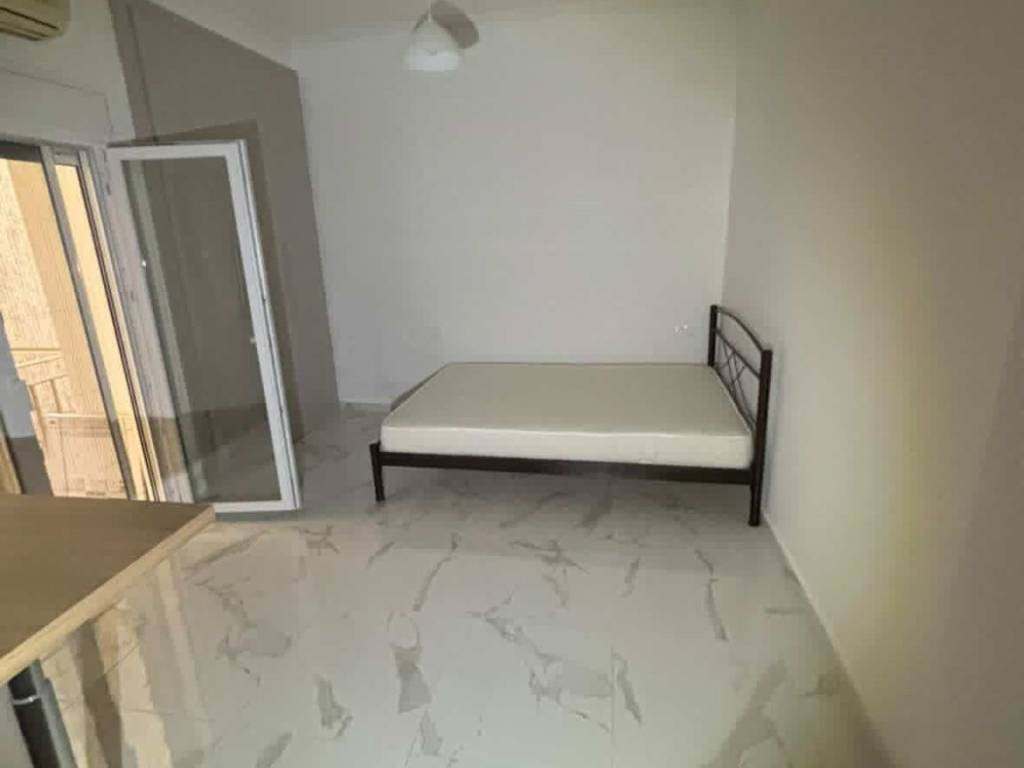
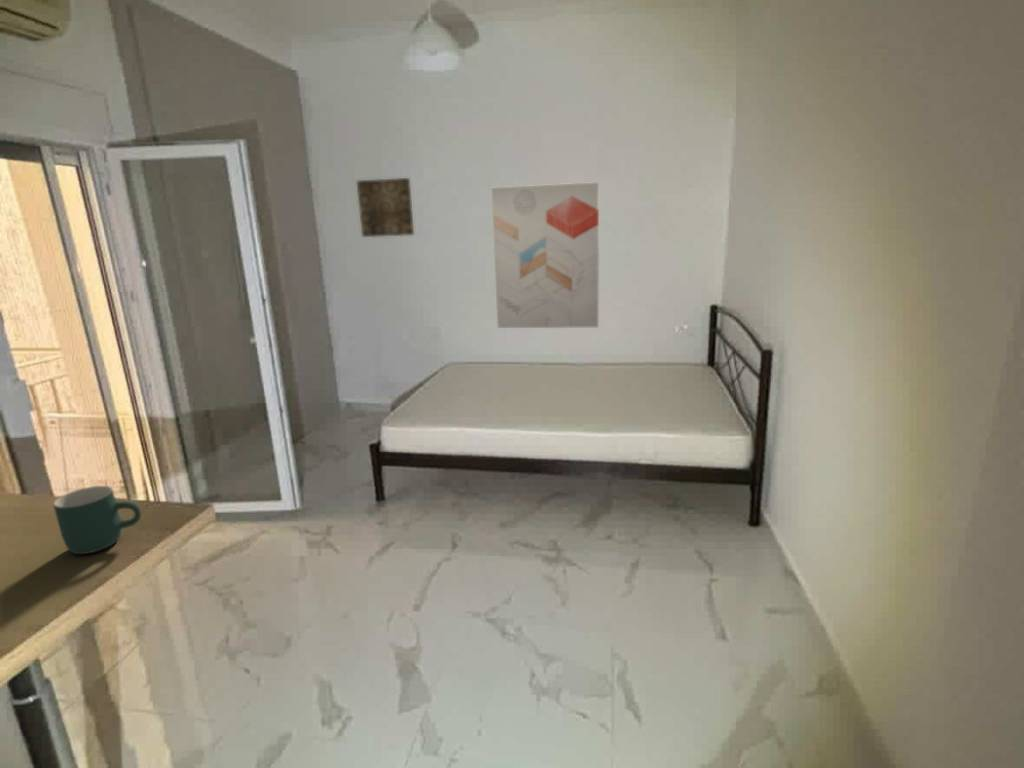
+ wall art (385, 208)
+ mug (100, 517)
+ wall art (546, 258)
